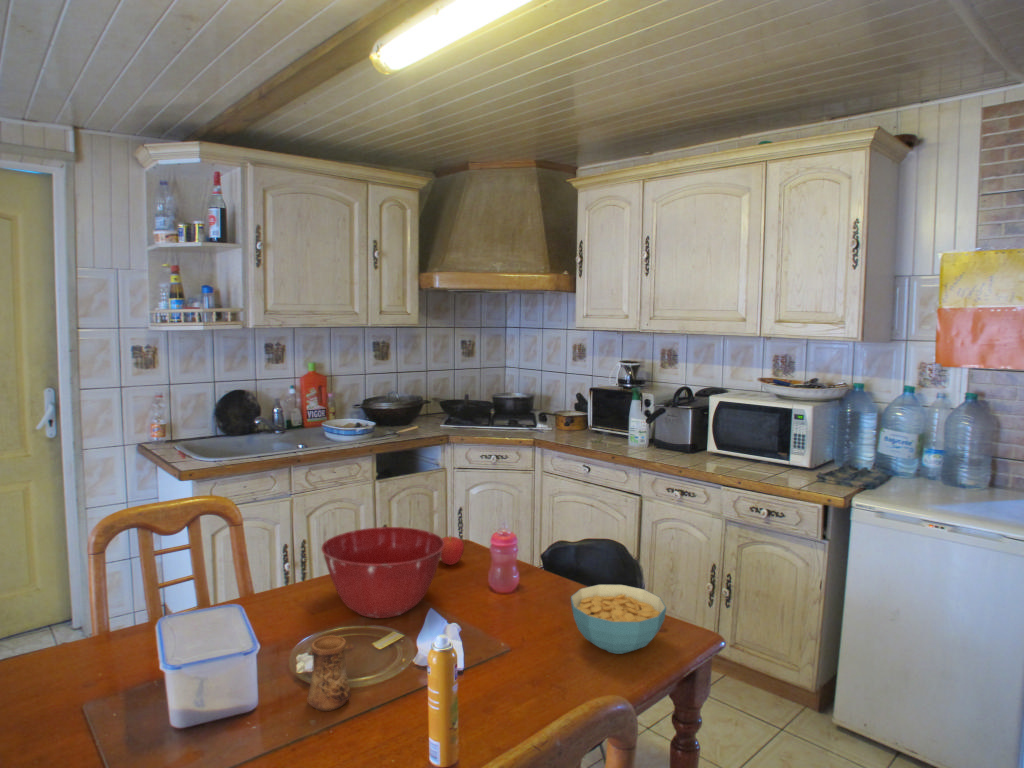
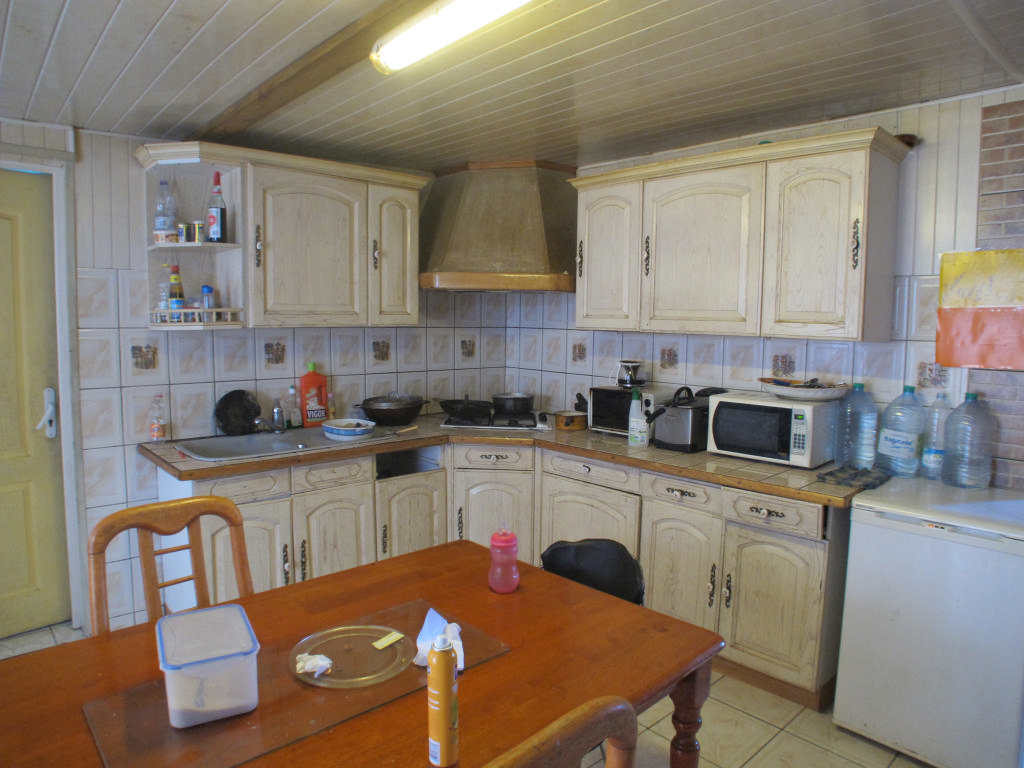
- cup (329, 672)
- mixing bowl (384, 574)
- apple (450, 549)
- cereal bowl (617, 624)
